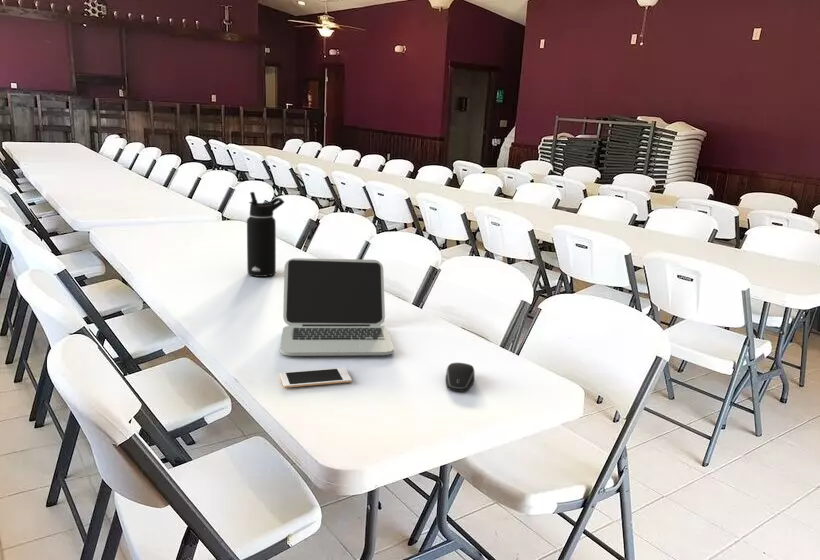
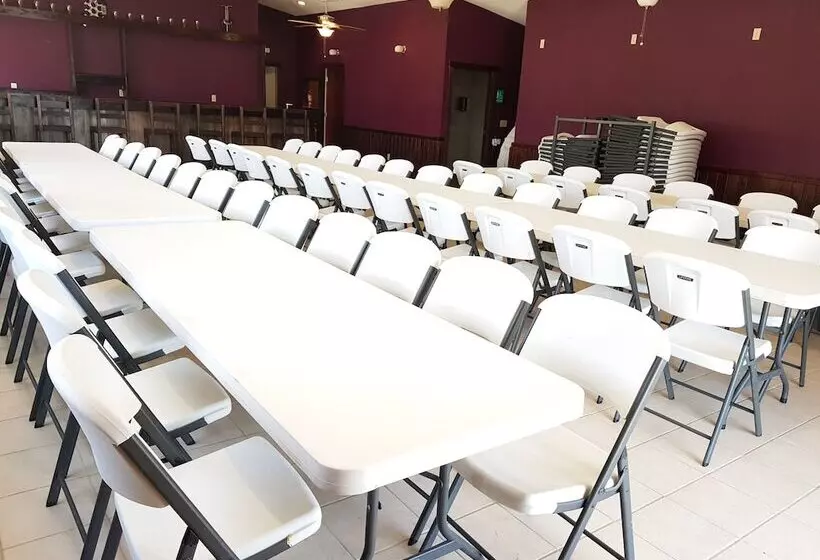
- laptop (336, 303)
- cell phone (315, 377)
- water bottle (265, 233)
- computer mouse (460, 374)
